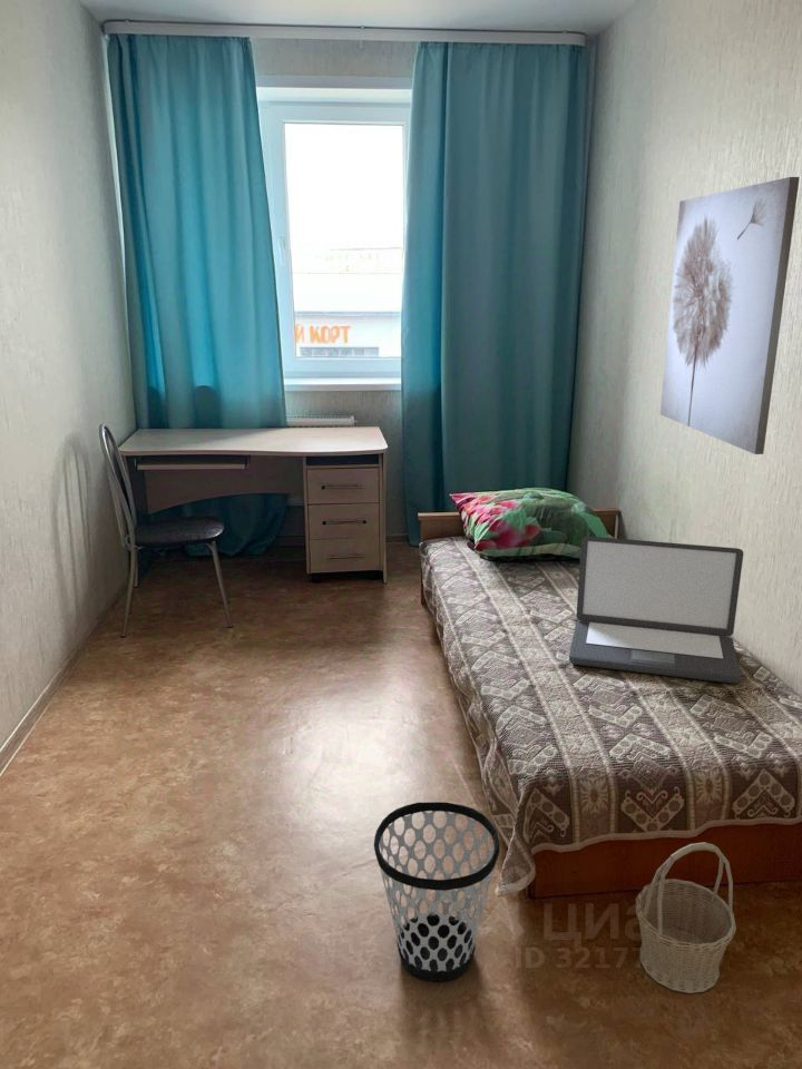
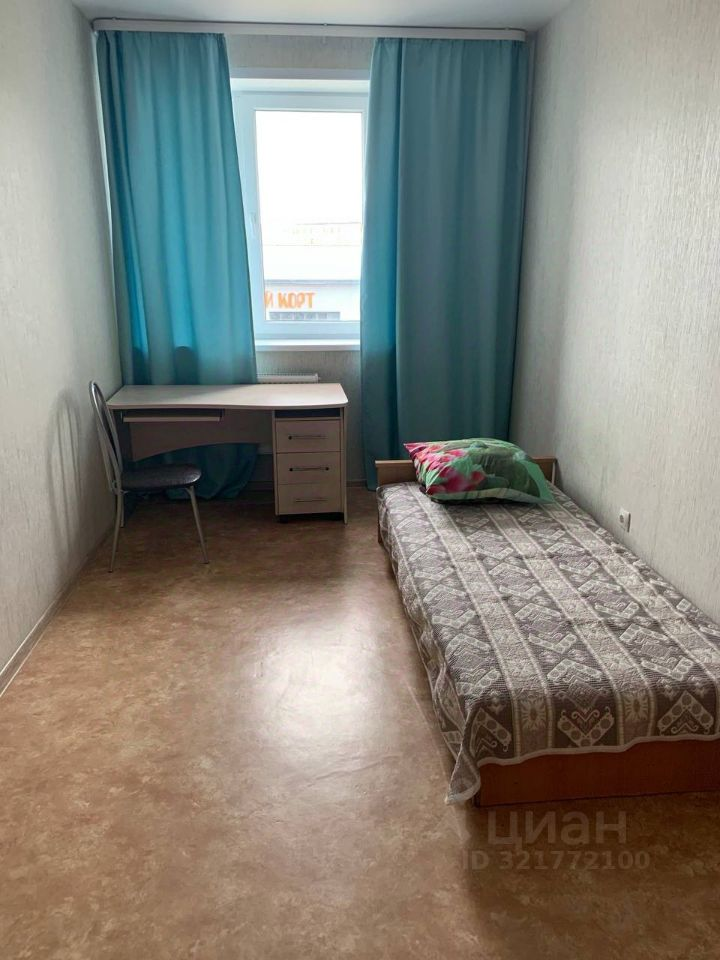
- wastebasket (436, 896)
- wall art (717, 316)
- laptop (656, 606)
- basket (685, 904)
